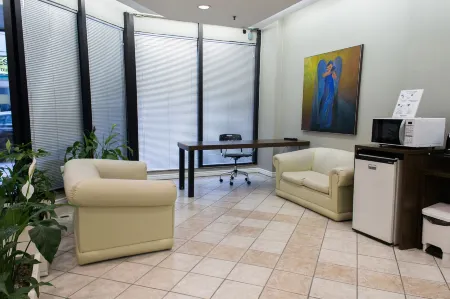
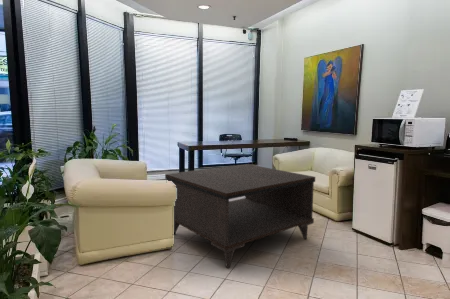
+ coffee table (238, 206)
